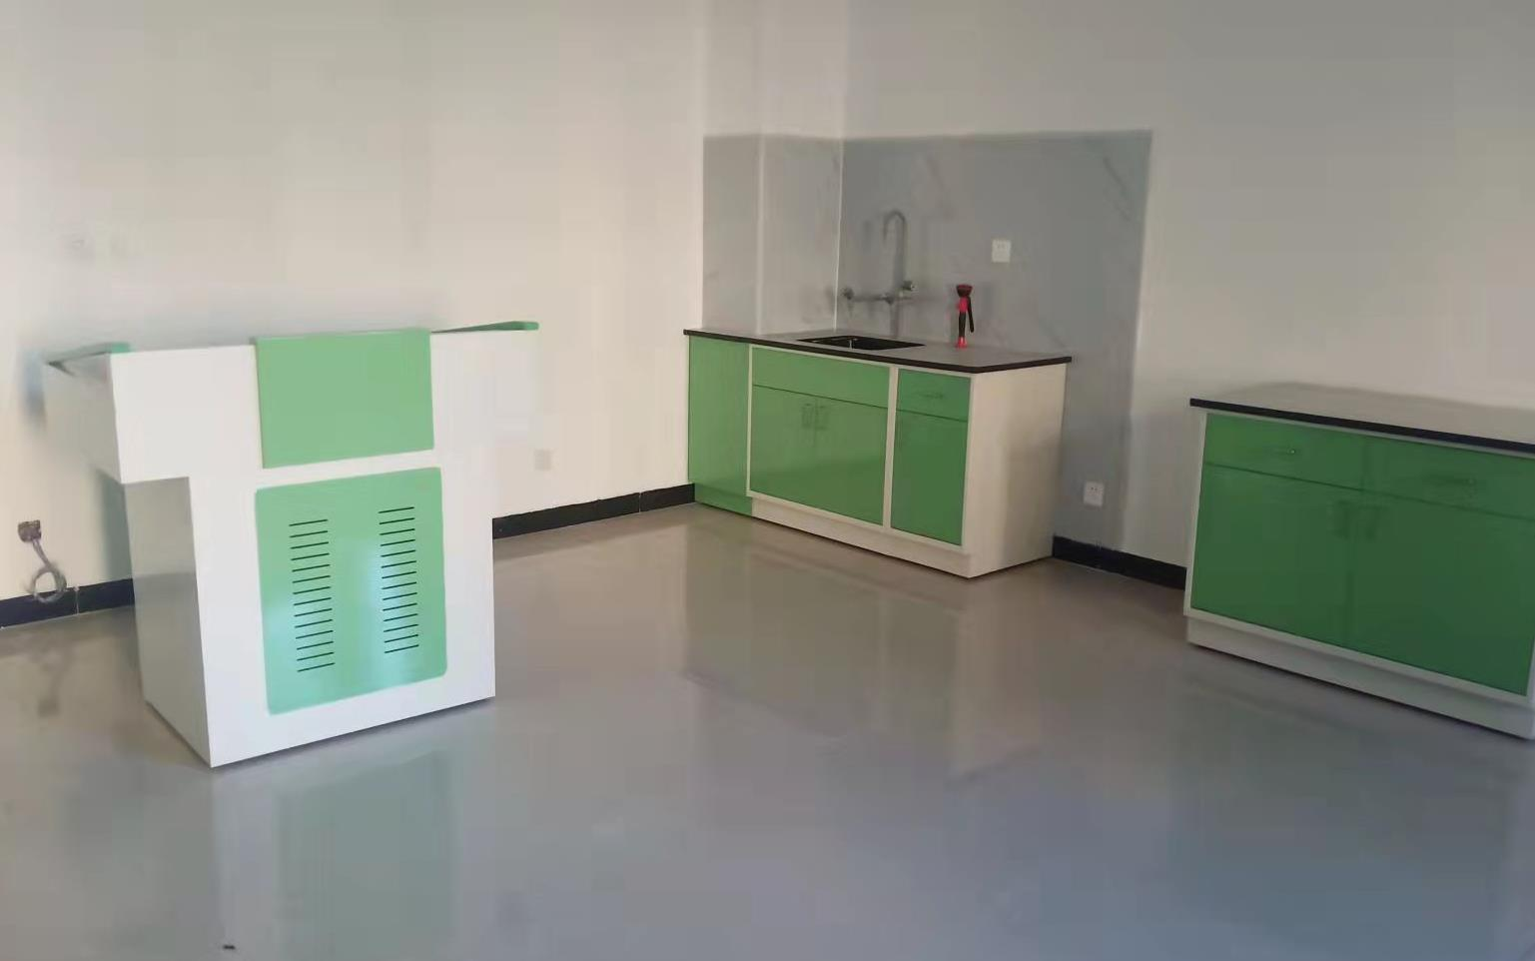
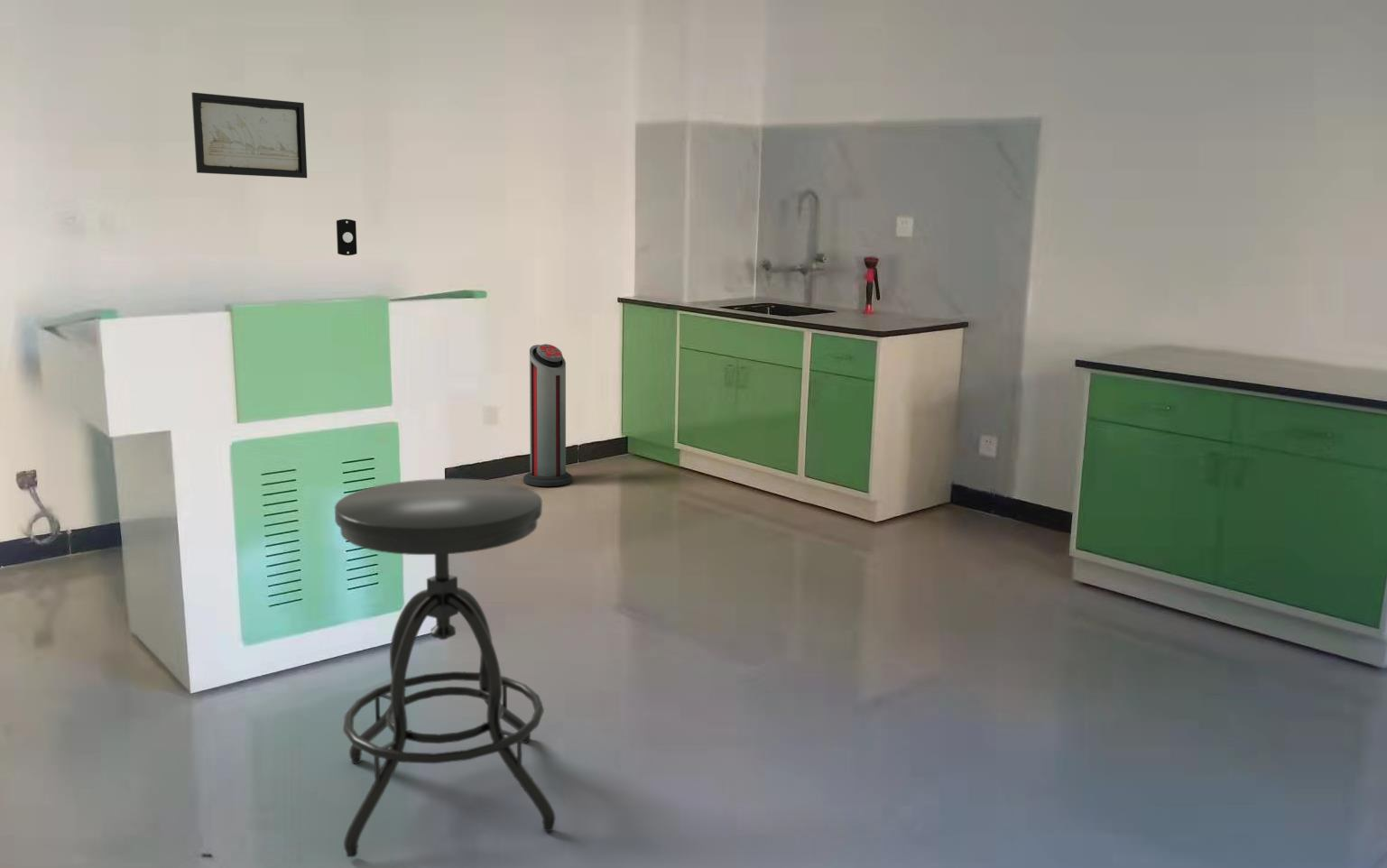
+ wall art (251, 136)
+ stool (443, 639)
+ light switch (347, 237)
+ air purifier (548, 413)
